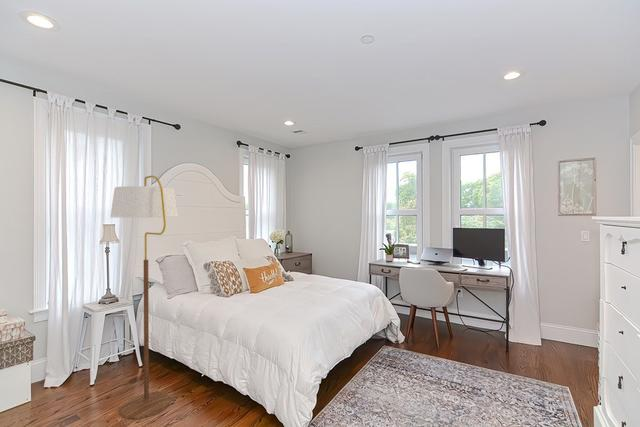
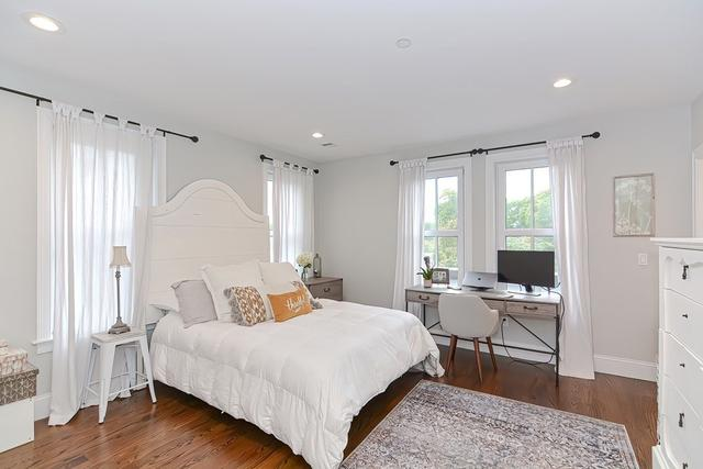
- floor lamp (147, 291)
